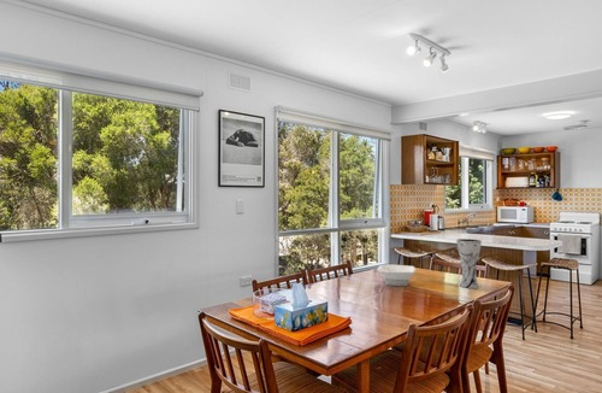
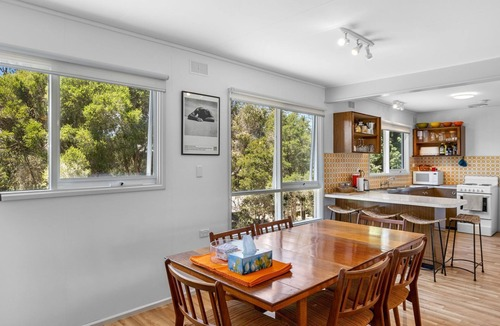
- vase (468, 263)
- bowl (396, 275)
